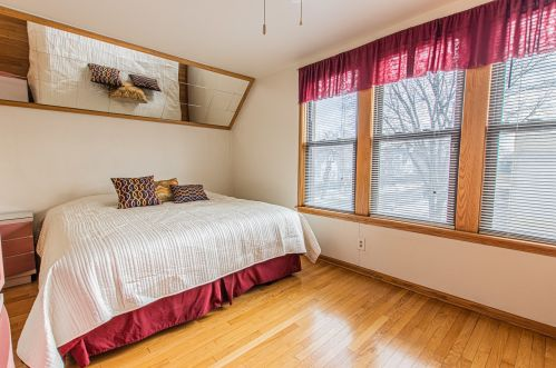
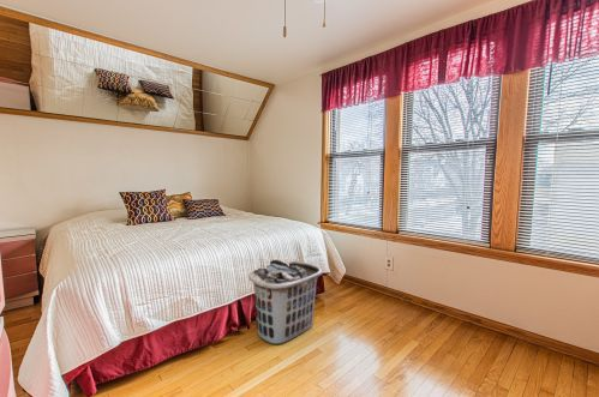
+ clothes hamper (286, 294)
